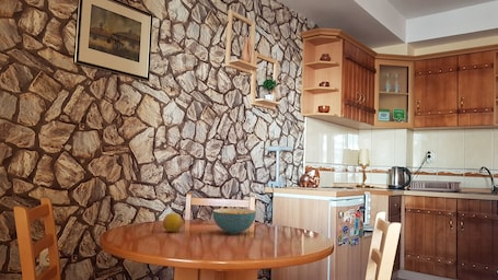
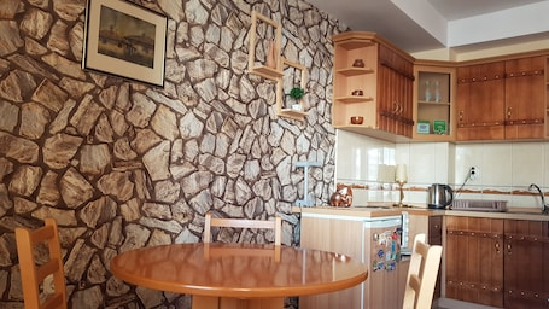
- fruit (172, 222)
- cereal bowl (233, 221)
